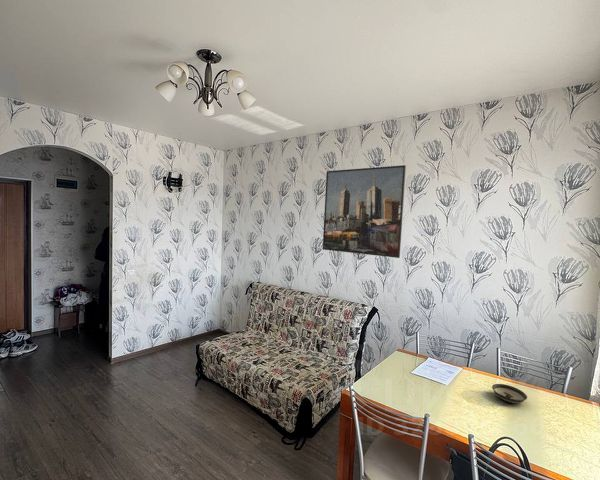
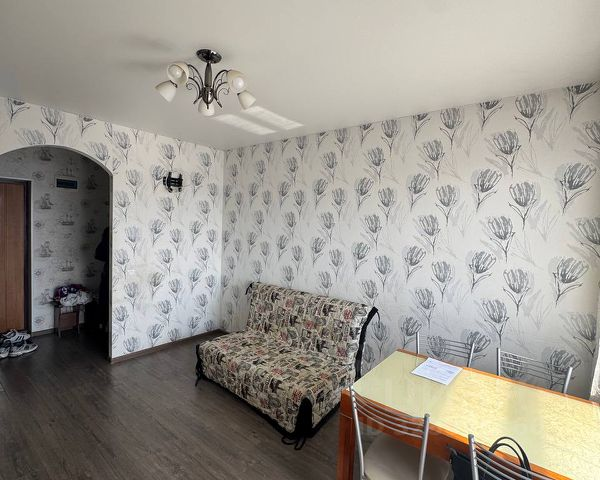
- saucer (508, 395)
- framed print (360, 211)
